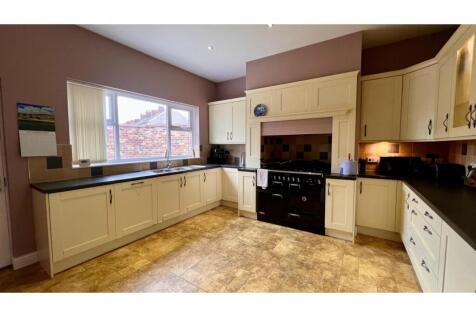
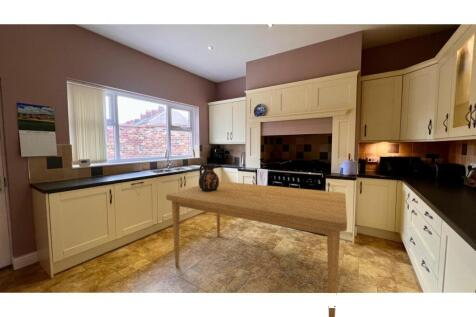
+ ceramic jug (208, 176)
+ dining table (258, 221)
